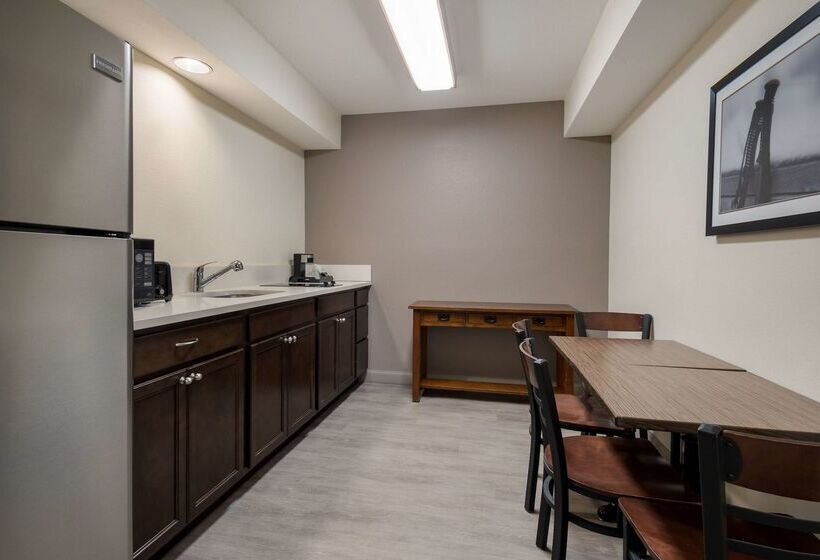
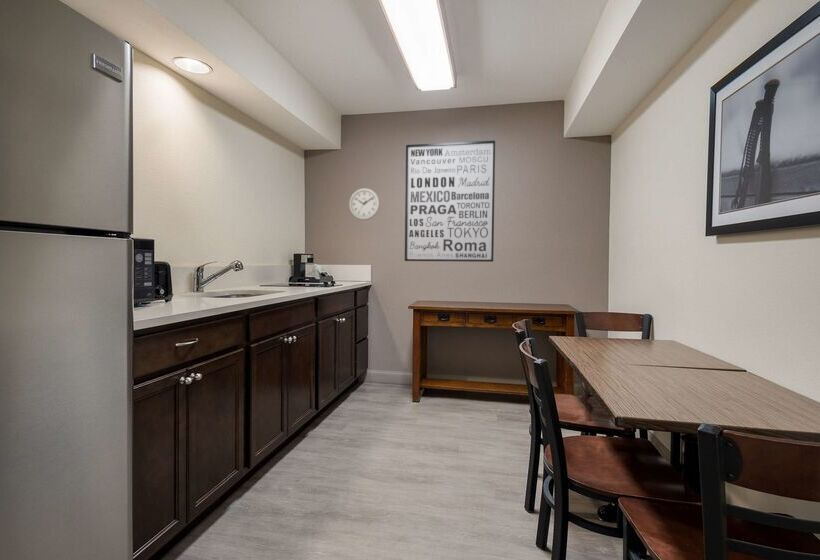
+ wall art (449, 202)
+ wall clock (364, 204)
